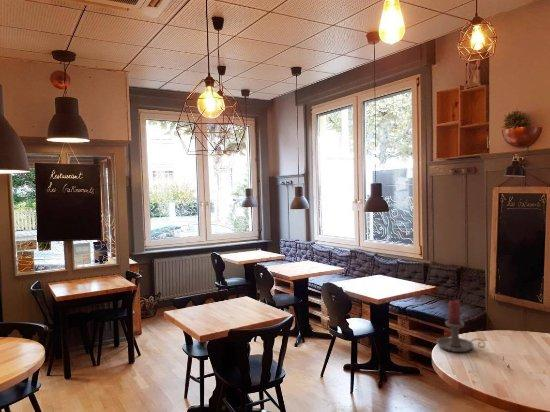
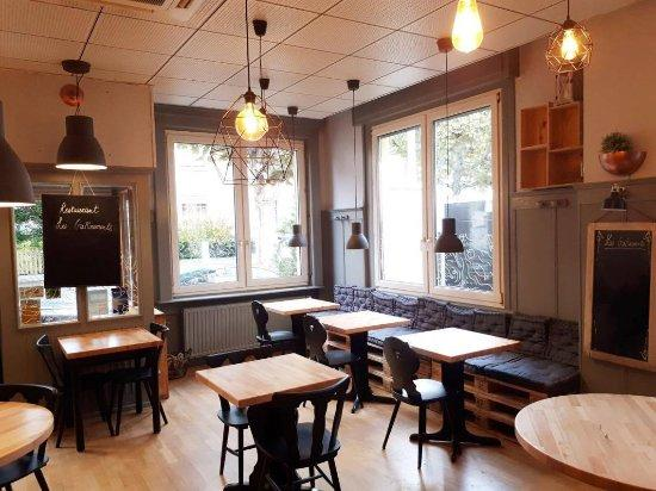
- candle holder (460, 324)
